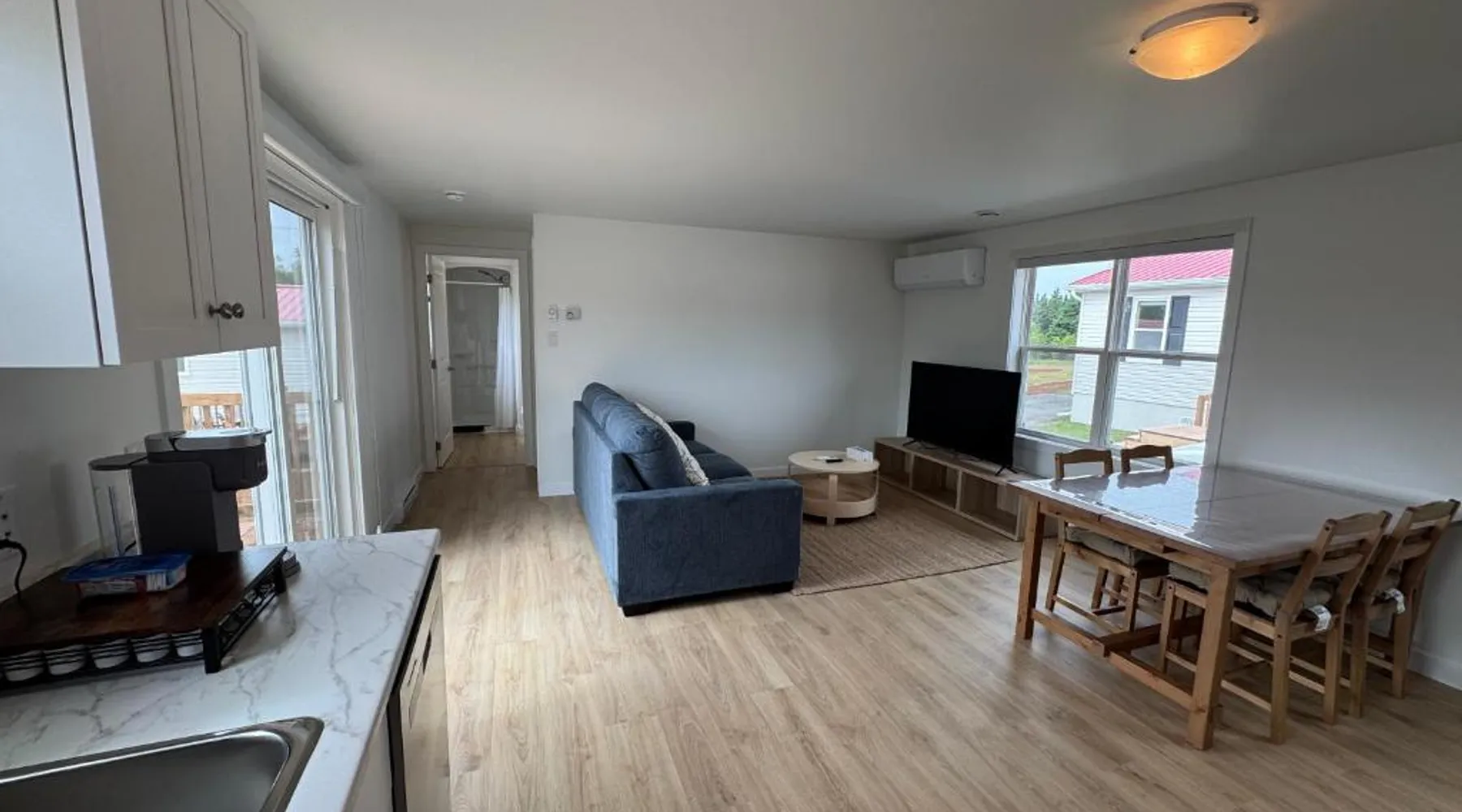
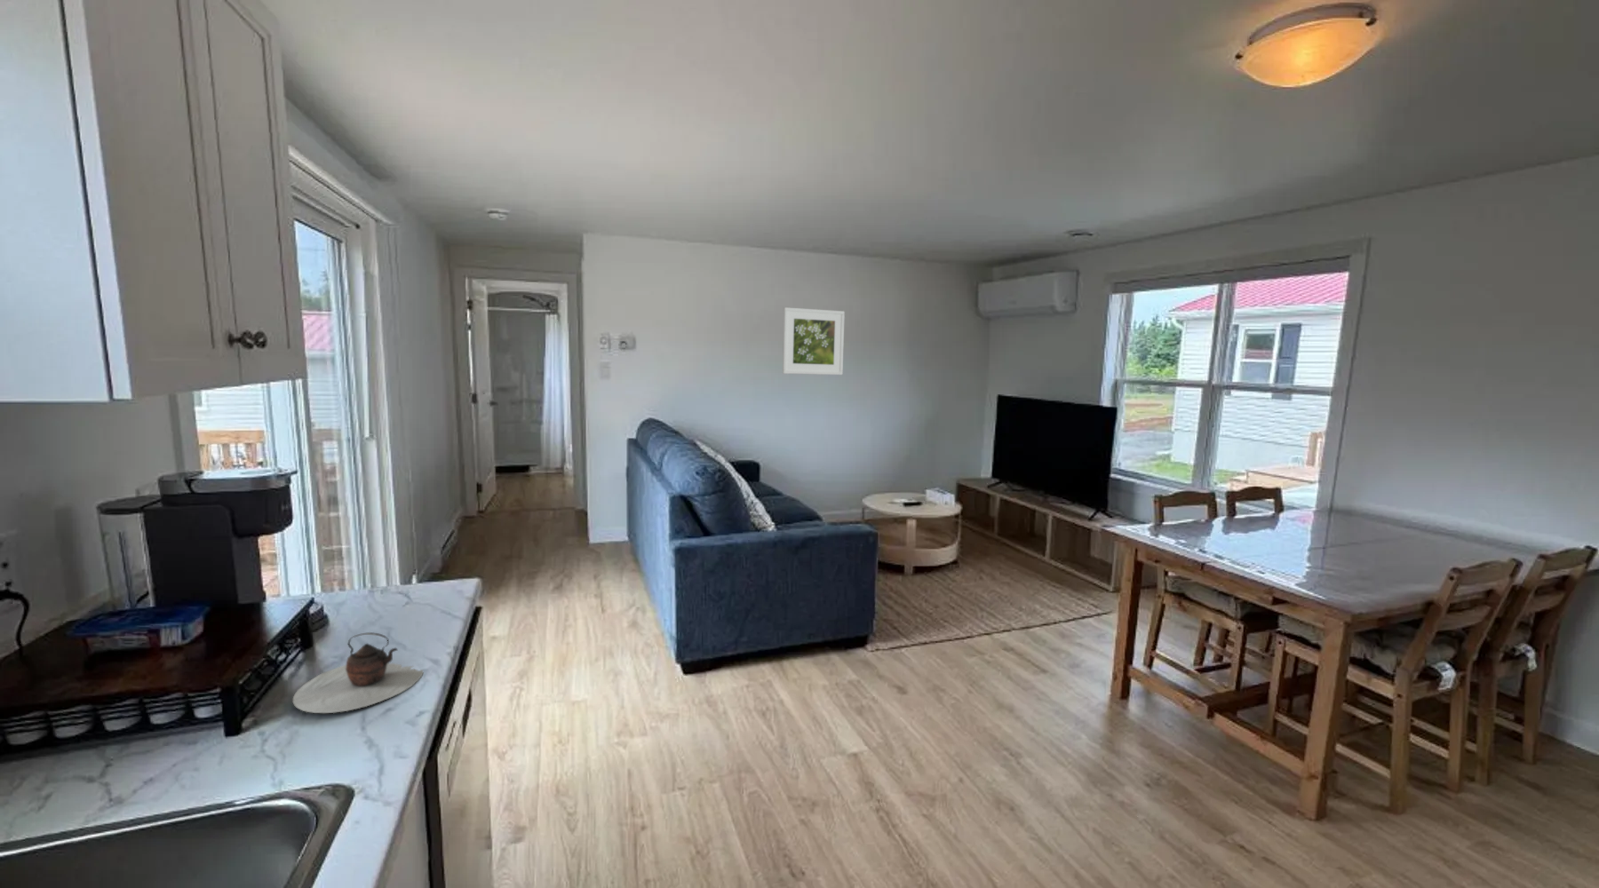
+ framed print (814, 342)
+ teapot (360, 659)
